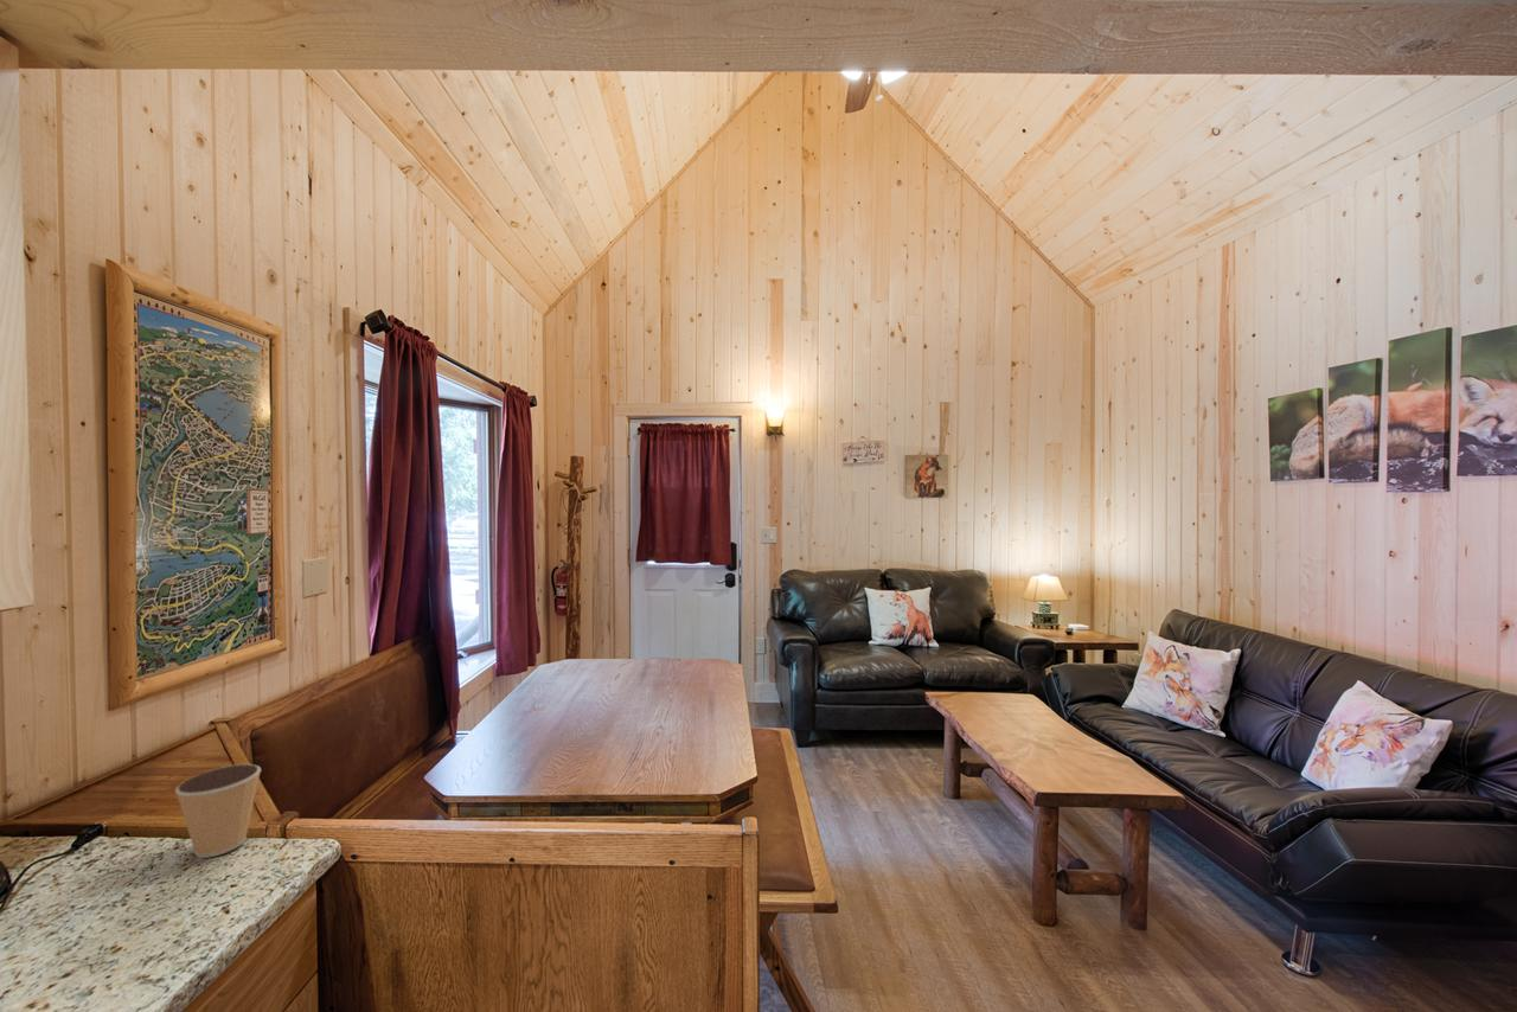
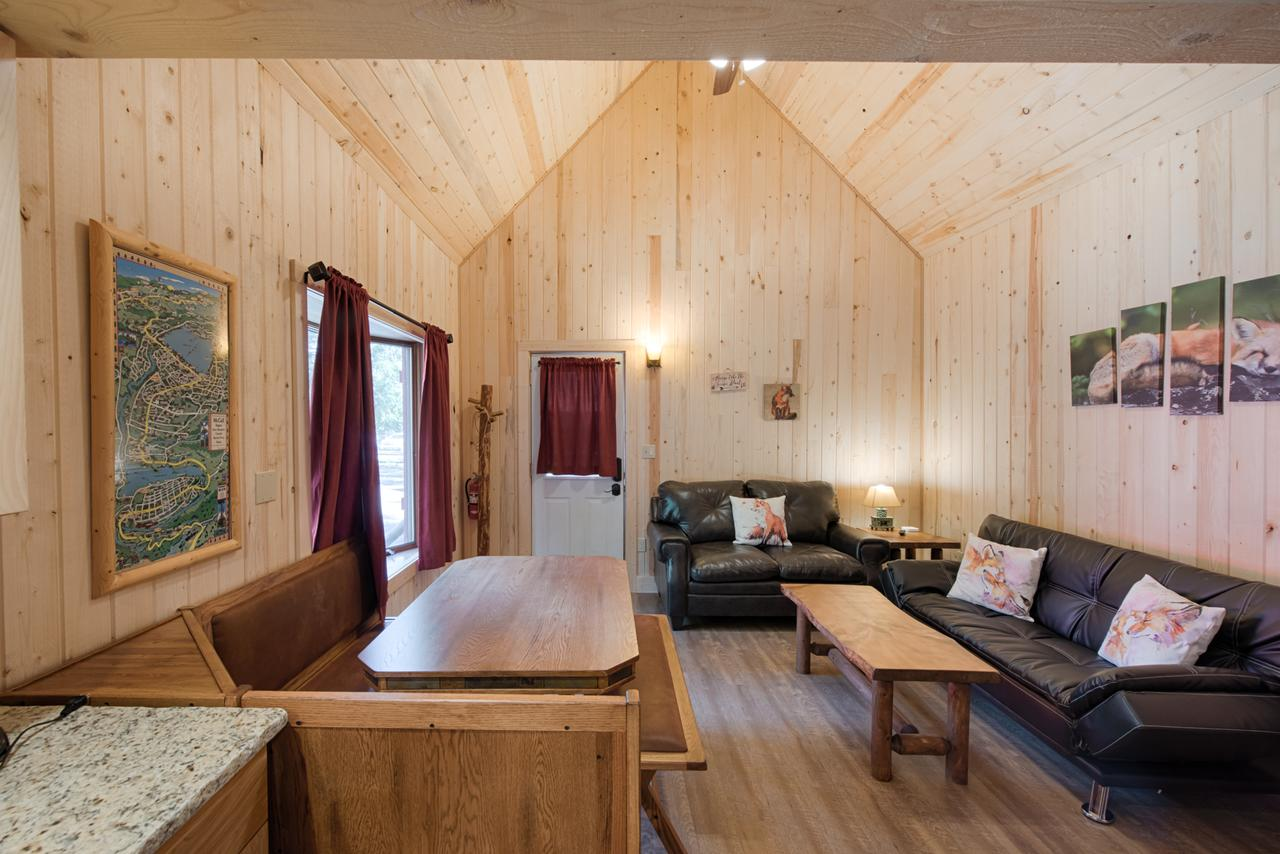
- coffee cup (219, 812)
